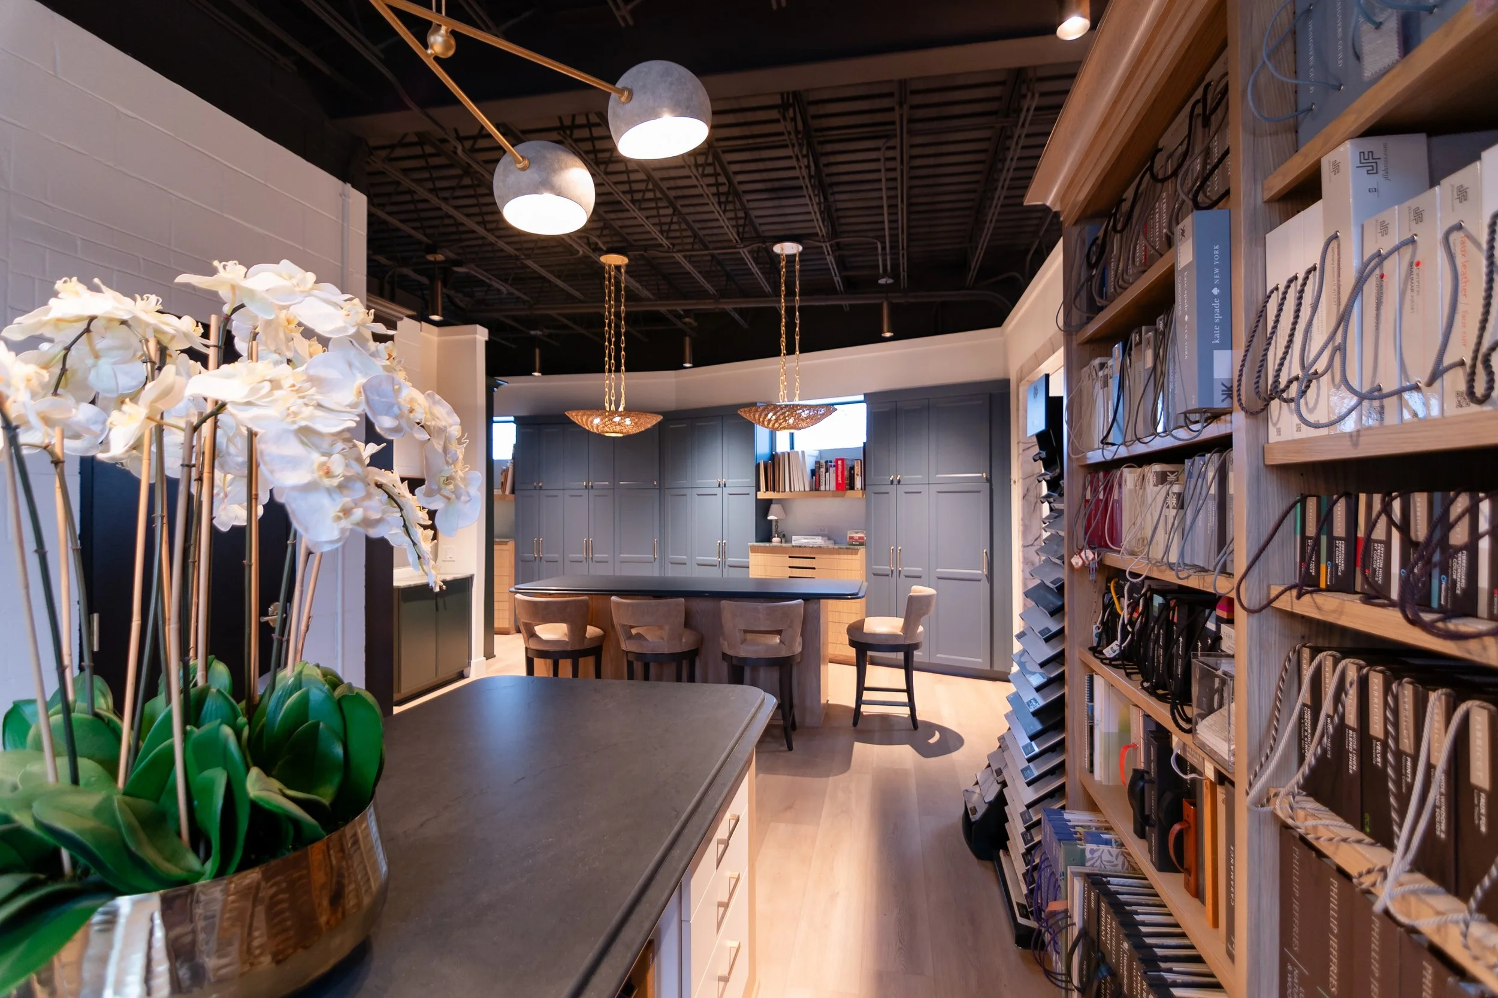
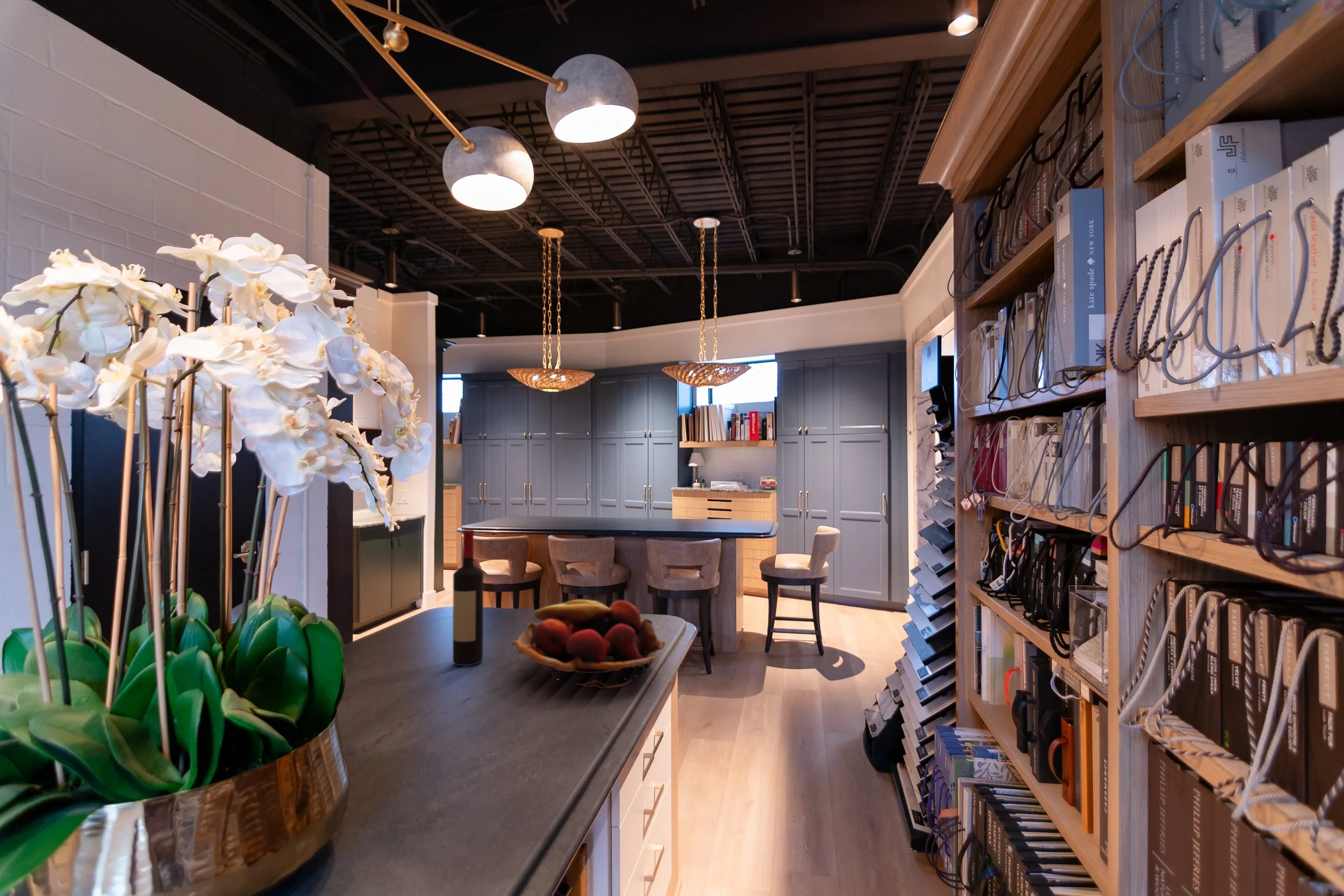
+ fruit basket (590, 636)
+ wine bottle (468, 596)
